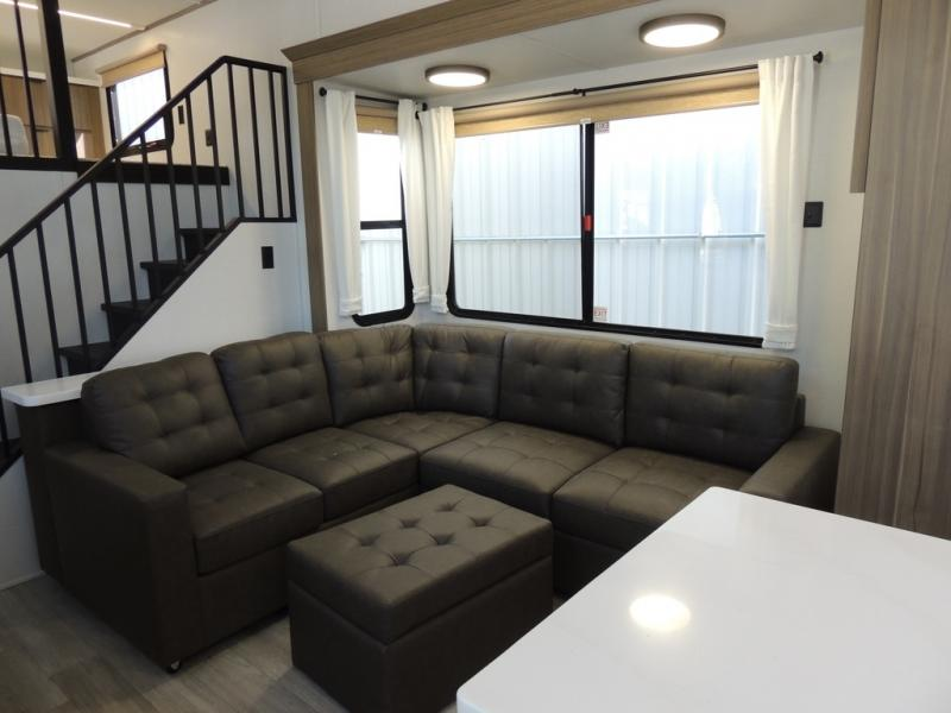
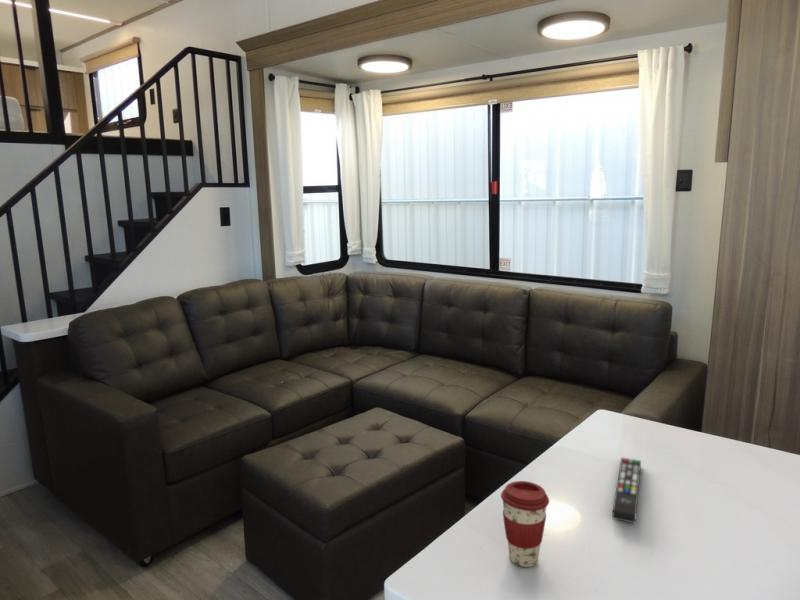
+ remote control (627, 486)
+ coffee cup (524, 524)
